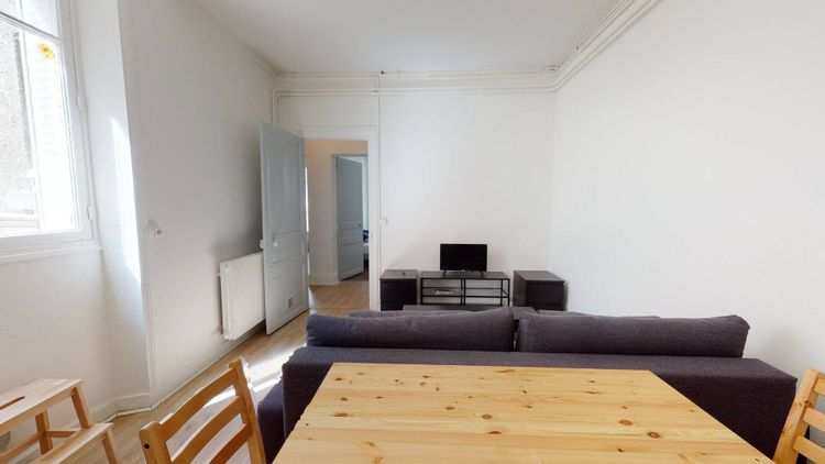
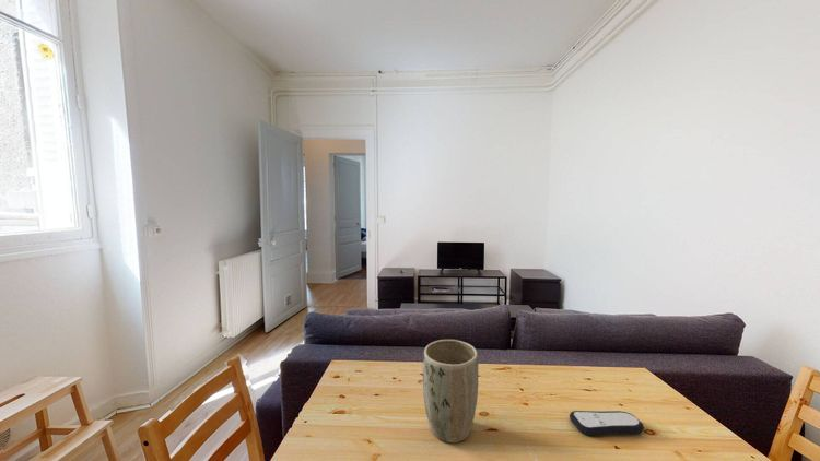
+ plant pot (449, 389)
+ remote control (606, 422)
